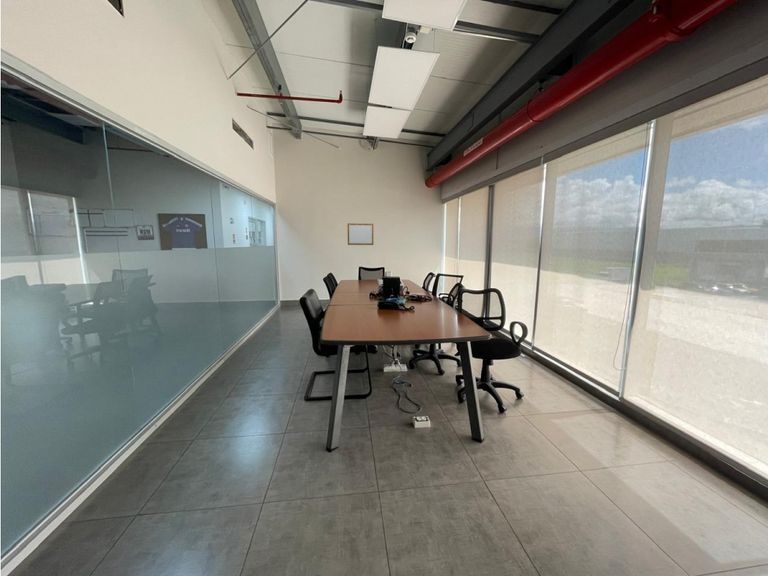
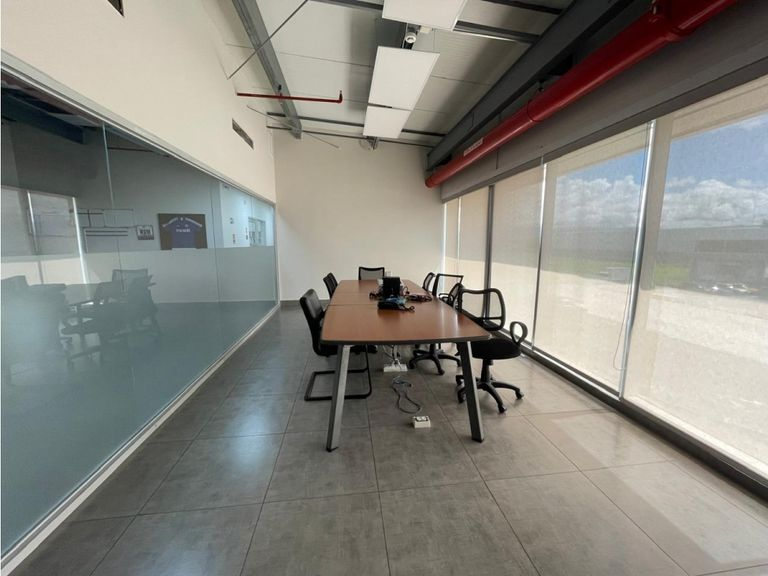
- writing board (360, 234)
